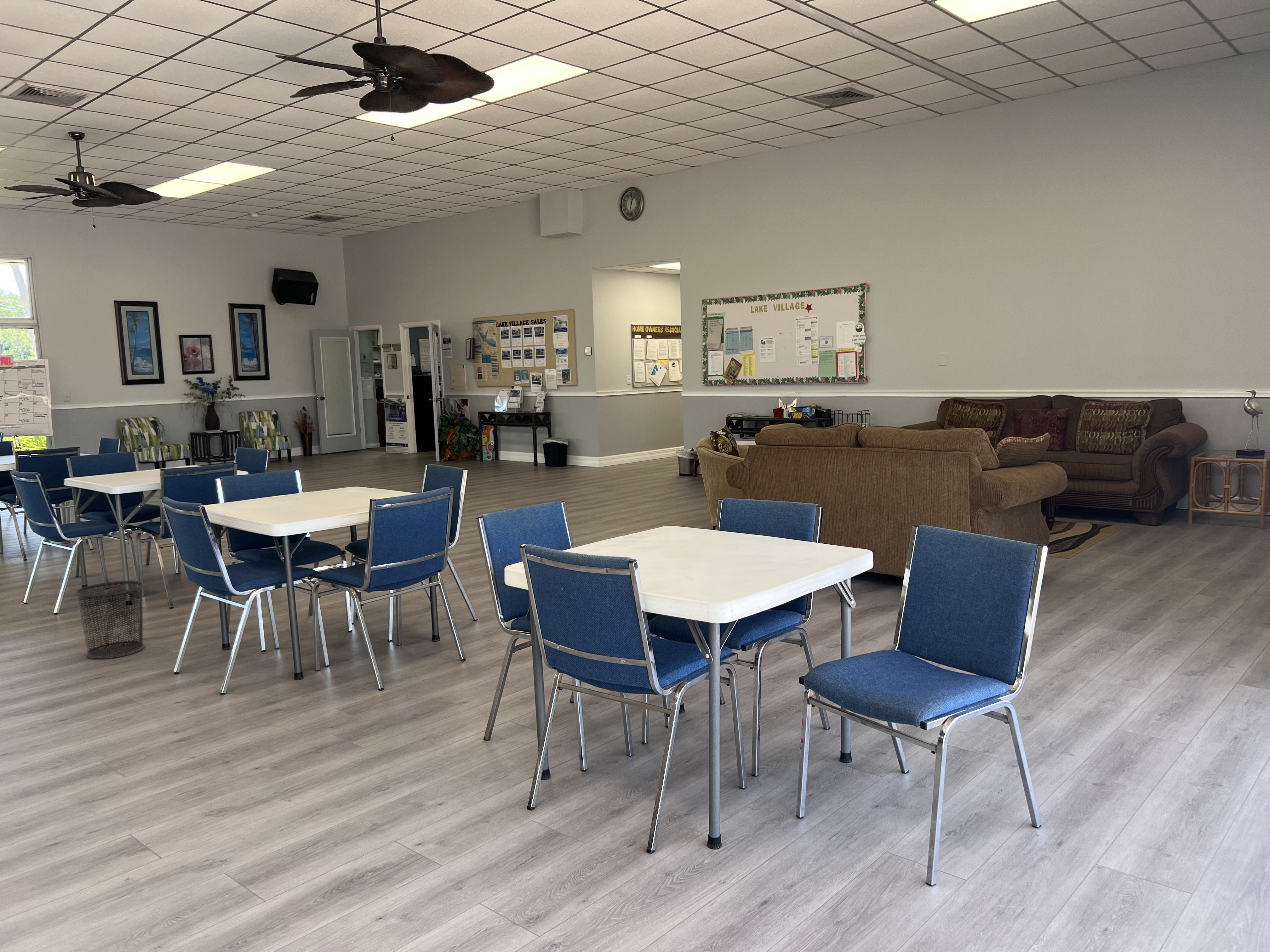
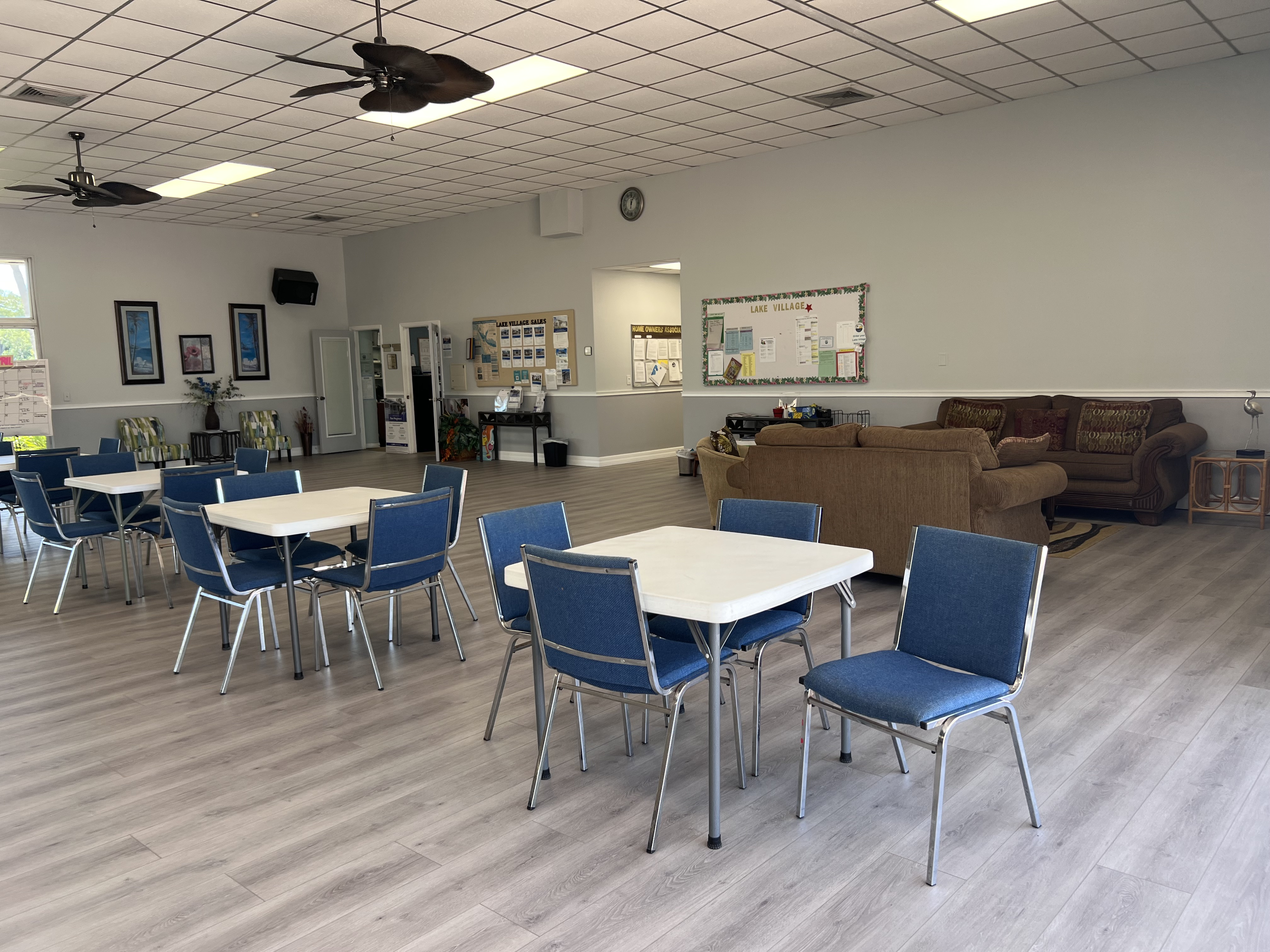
- waste bin (113, 619)
